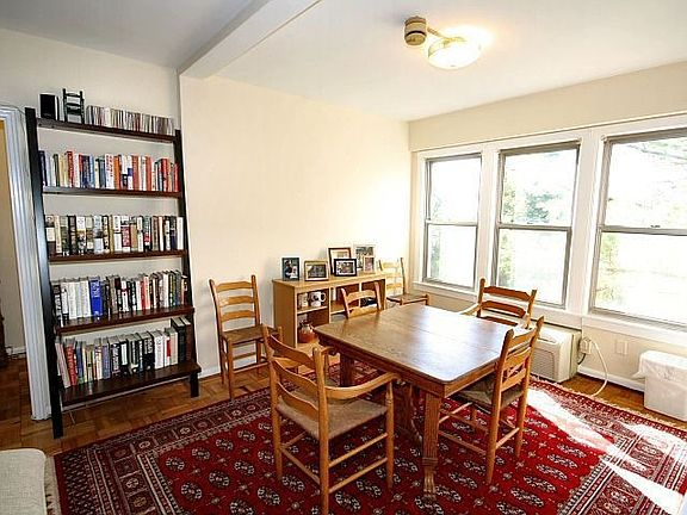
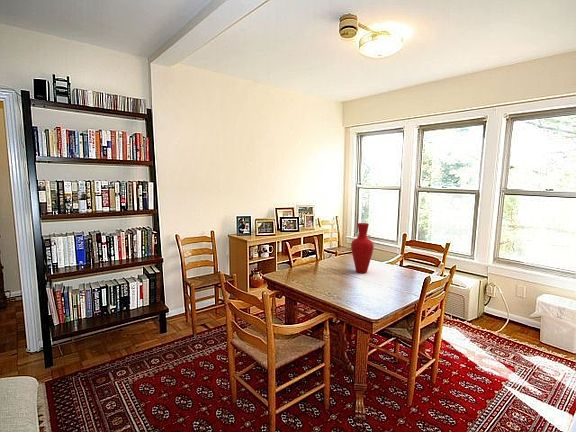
+ vase (362, 247)
